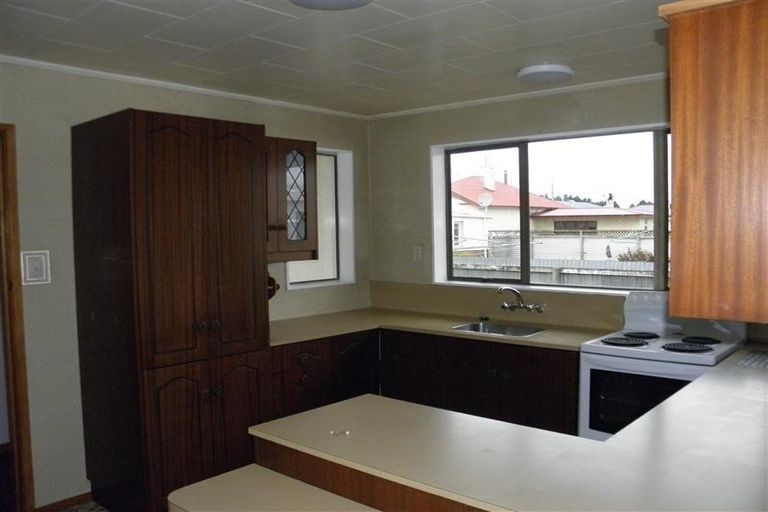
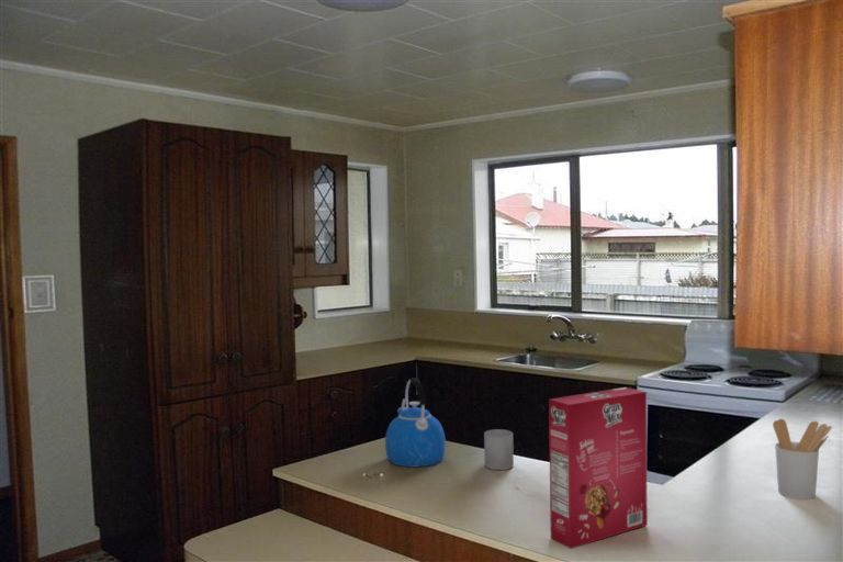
+ kettle (412, 416)
+ cereal box (598, 463)
+ utensil holder (803, 457)
+ mug (496, 448)
